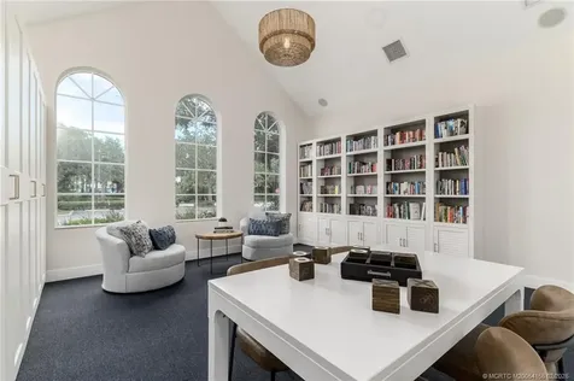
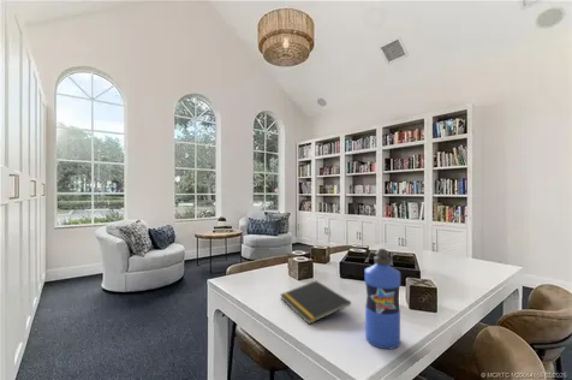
+ water bottle (382, 293)
+ notepad (312, 298)
